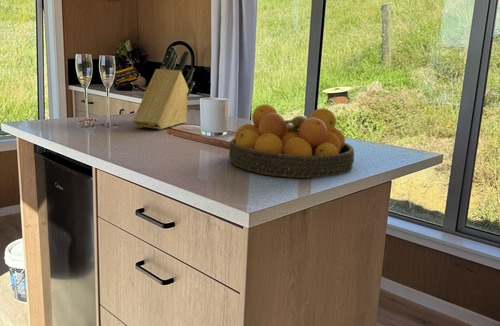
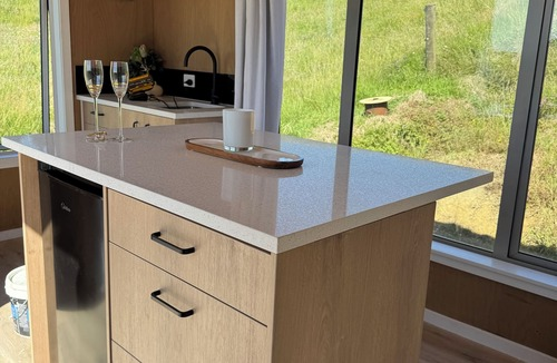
- fruit bowl (292, 135)
- knife block (166, 85)
